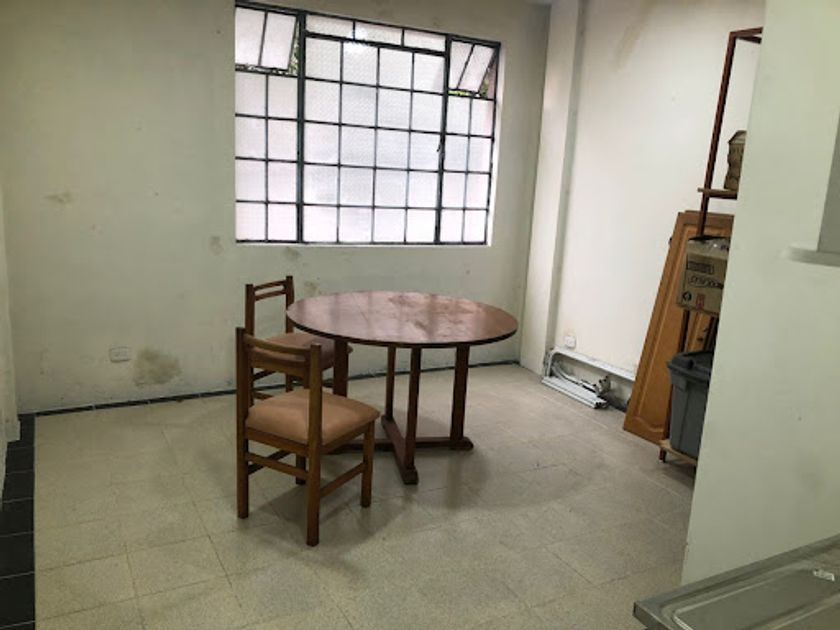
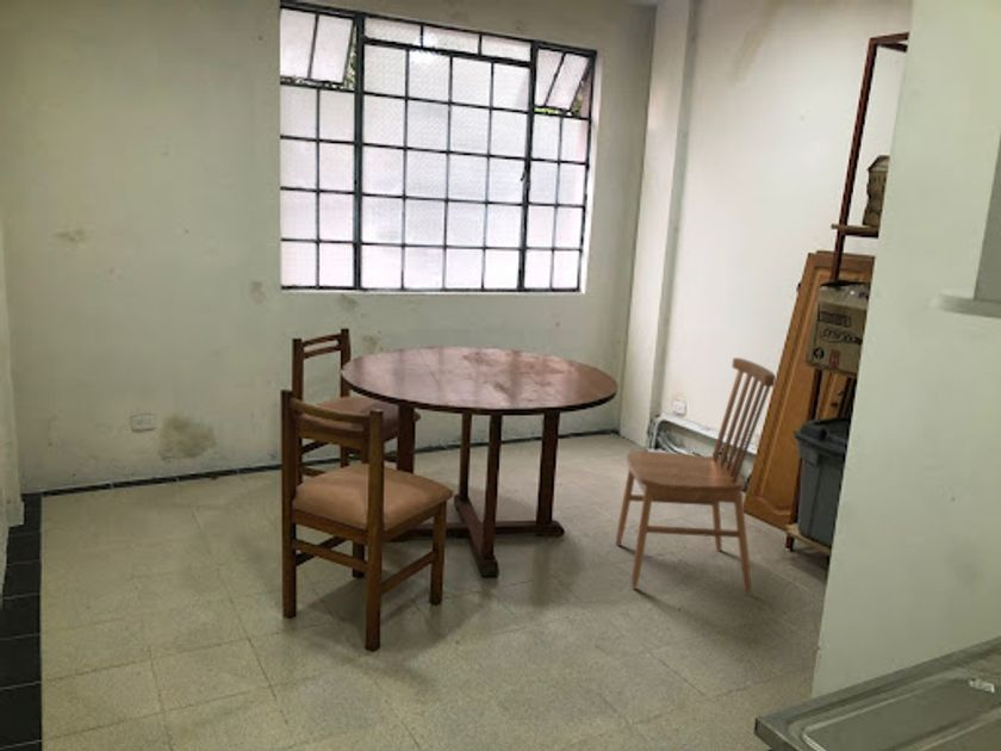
+ dining chair (690, 467)
